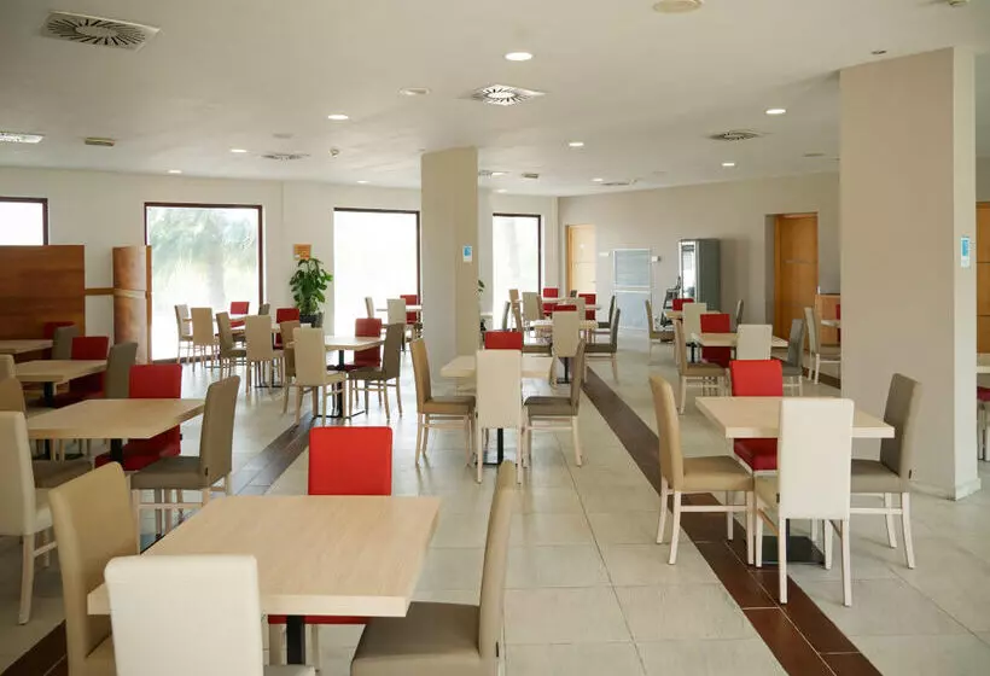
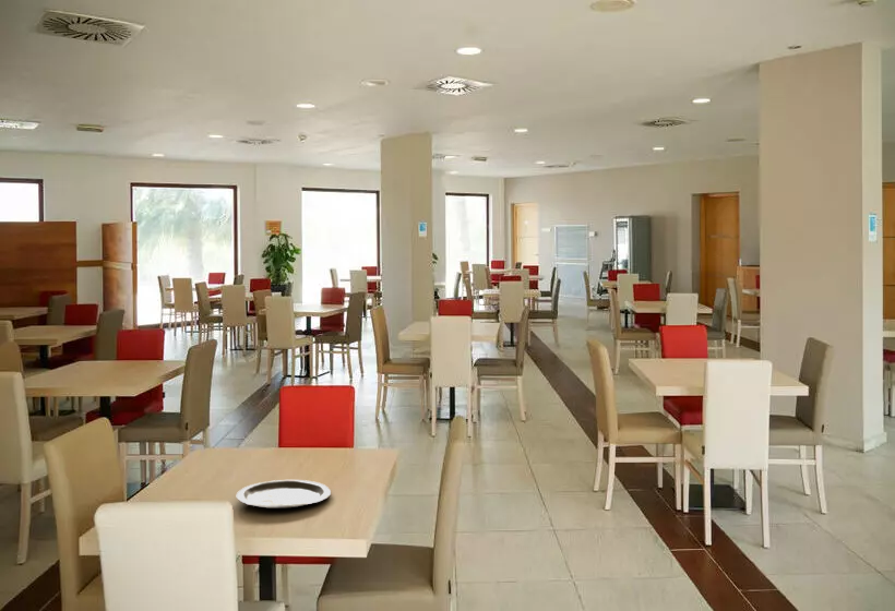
+ plate (284, 494)
